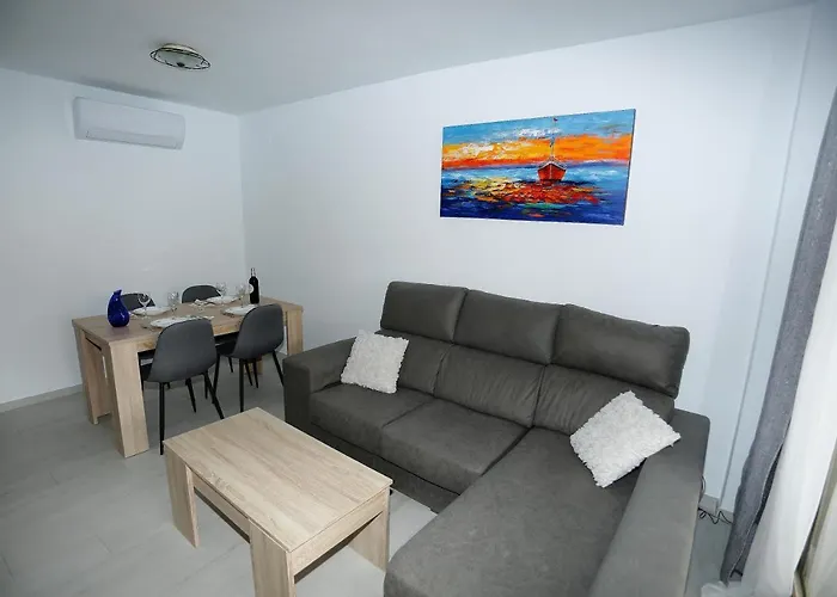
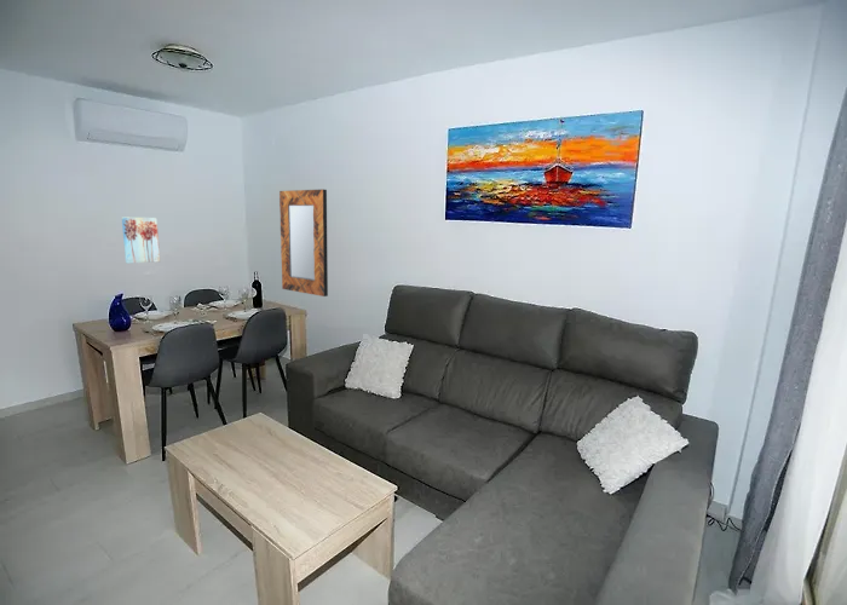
+ home mirror (302, 242)
+ wall art (140, 240)
